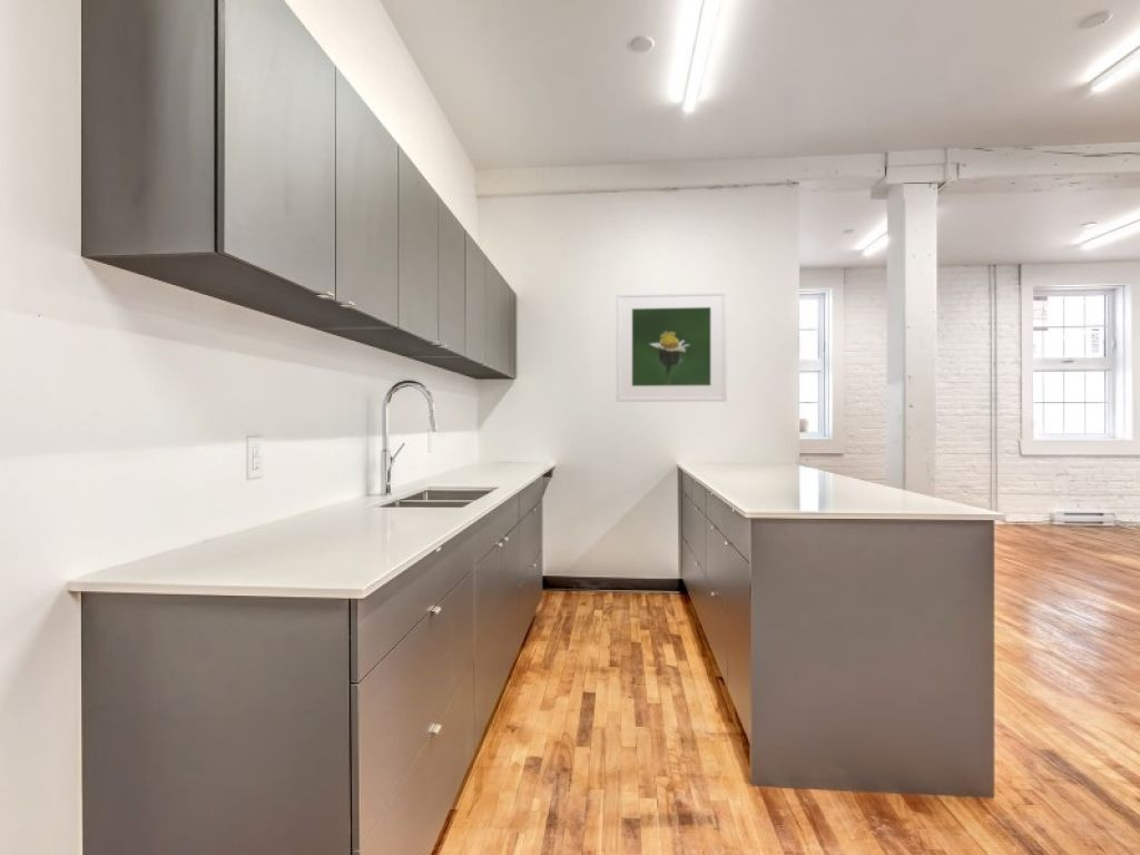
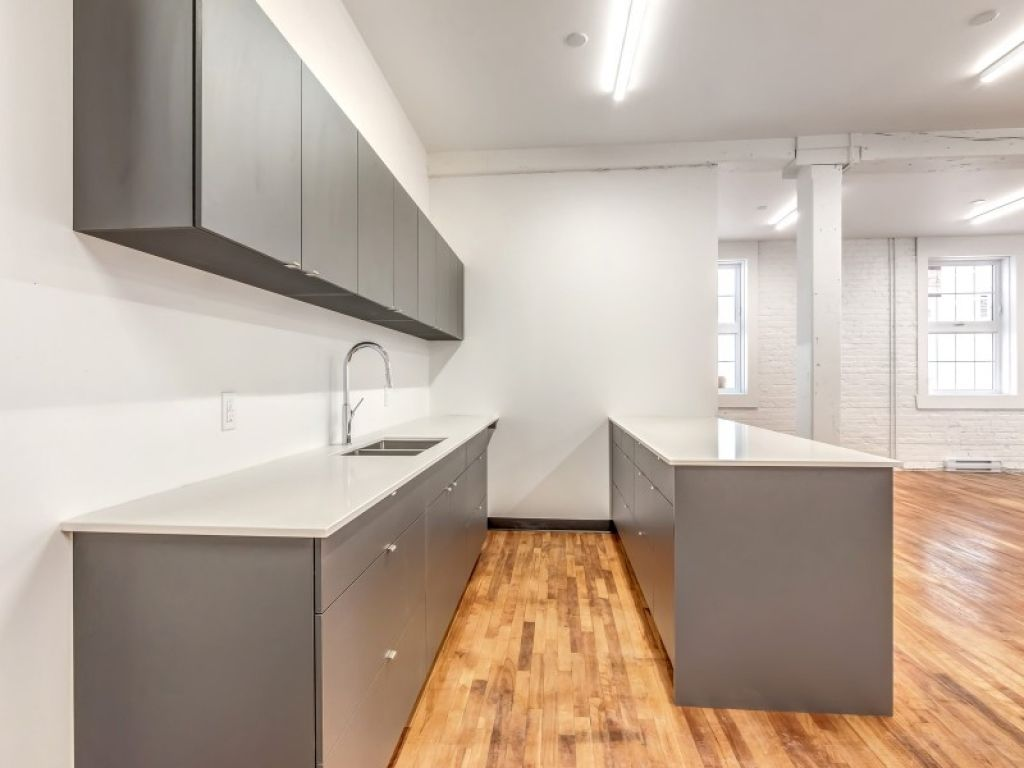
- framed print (670, 346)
